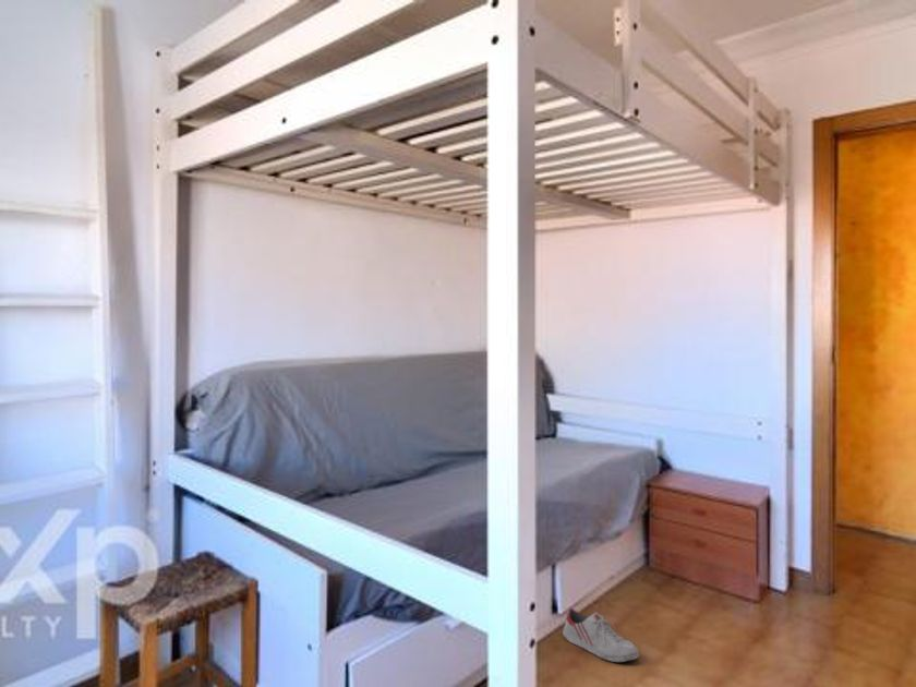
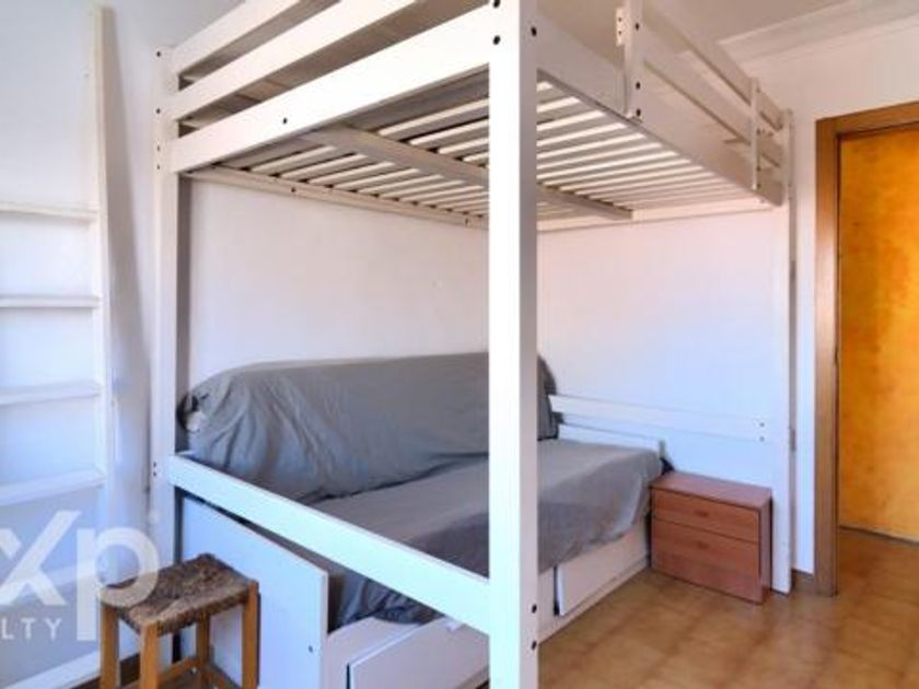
- shoe (599, 630)
